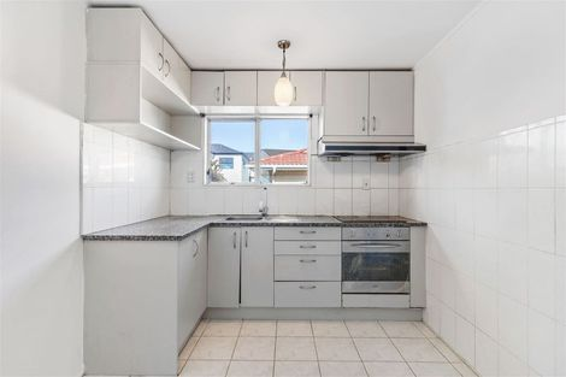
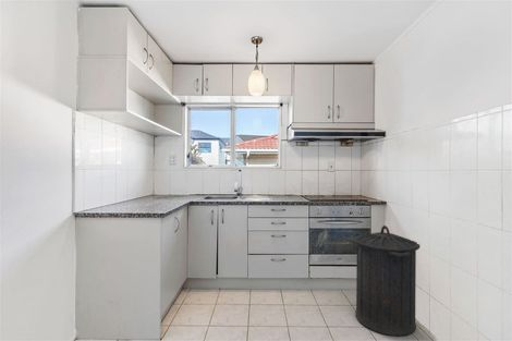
+ trash can (385, 272)
